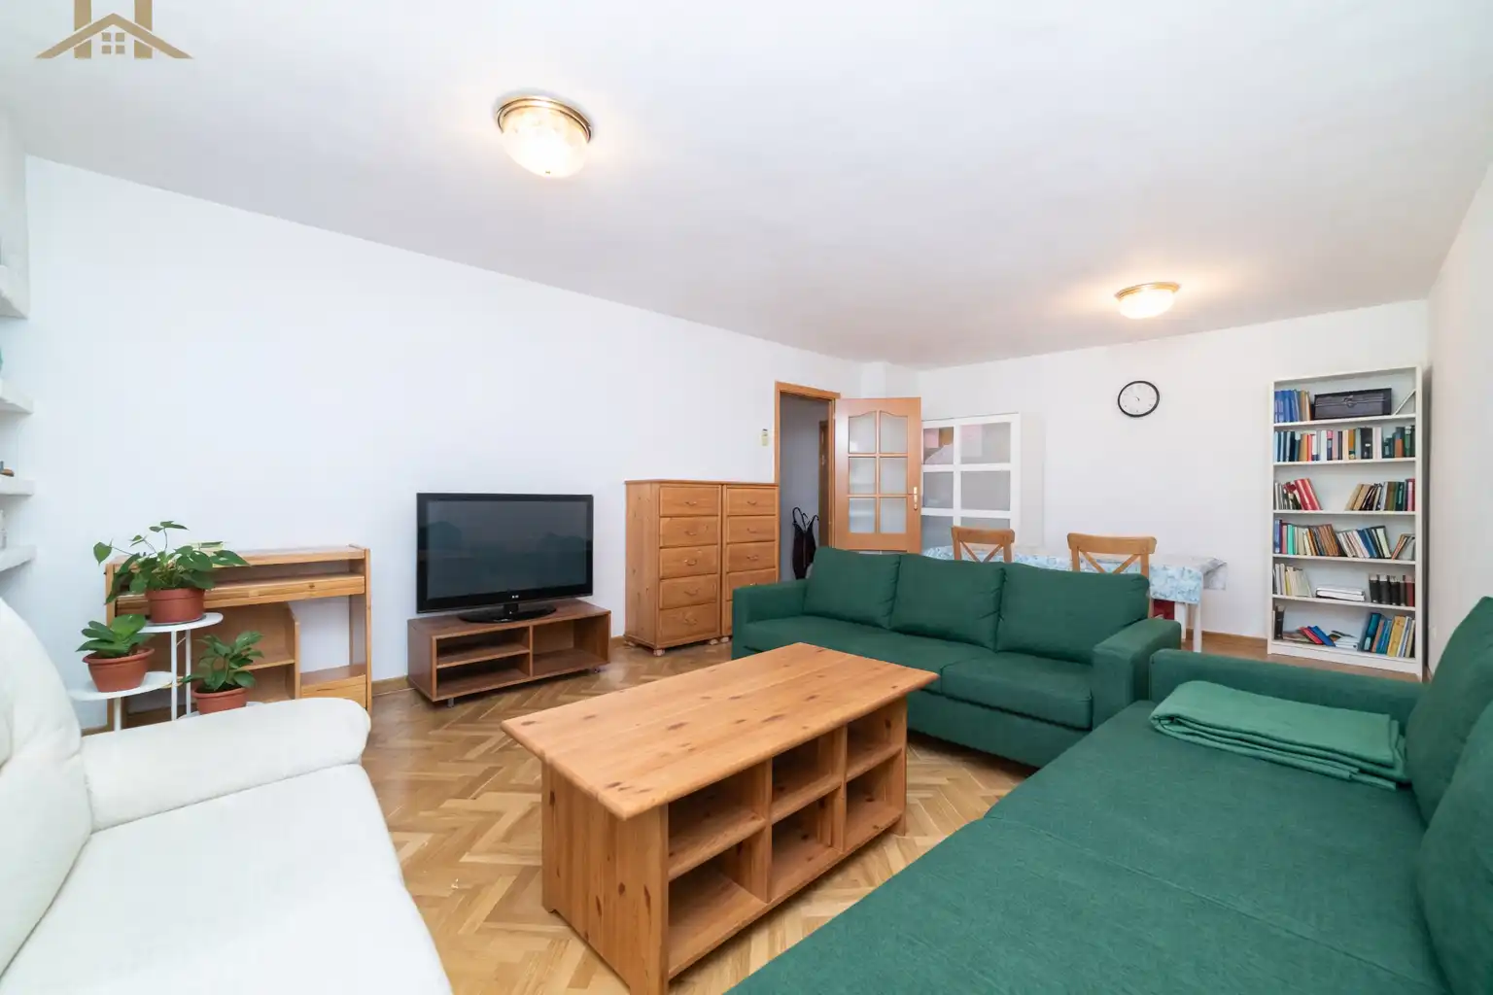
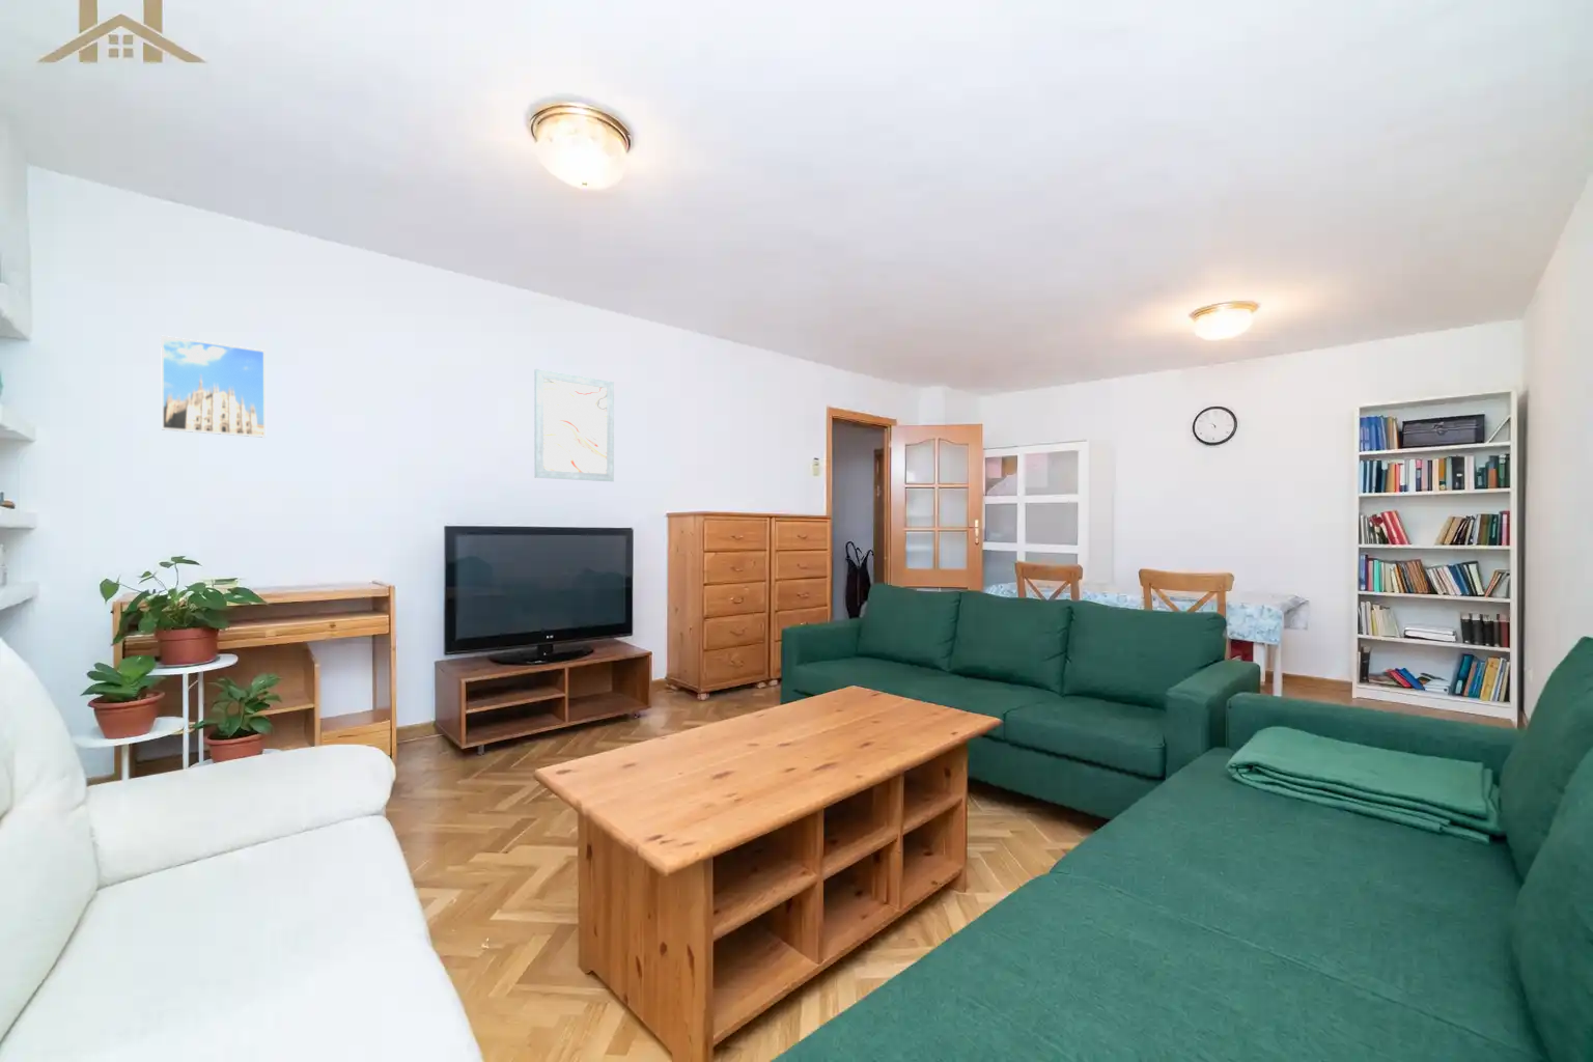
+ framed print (215, 388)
+ wall art (576, 427)
